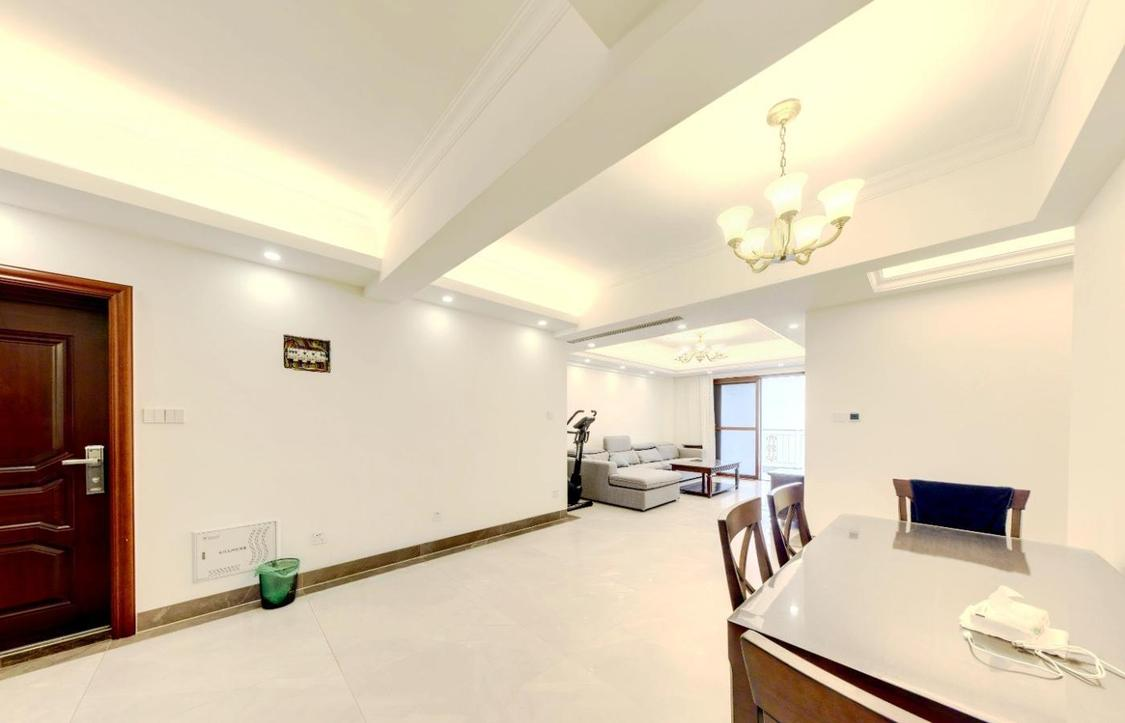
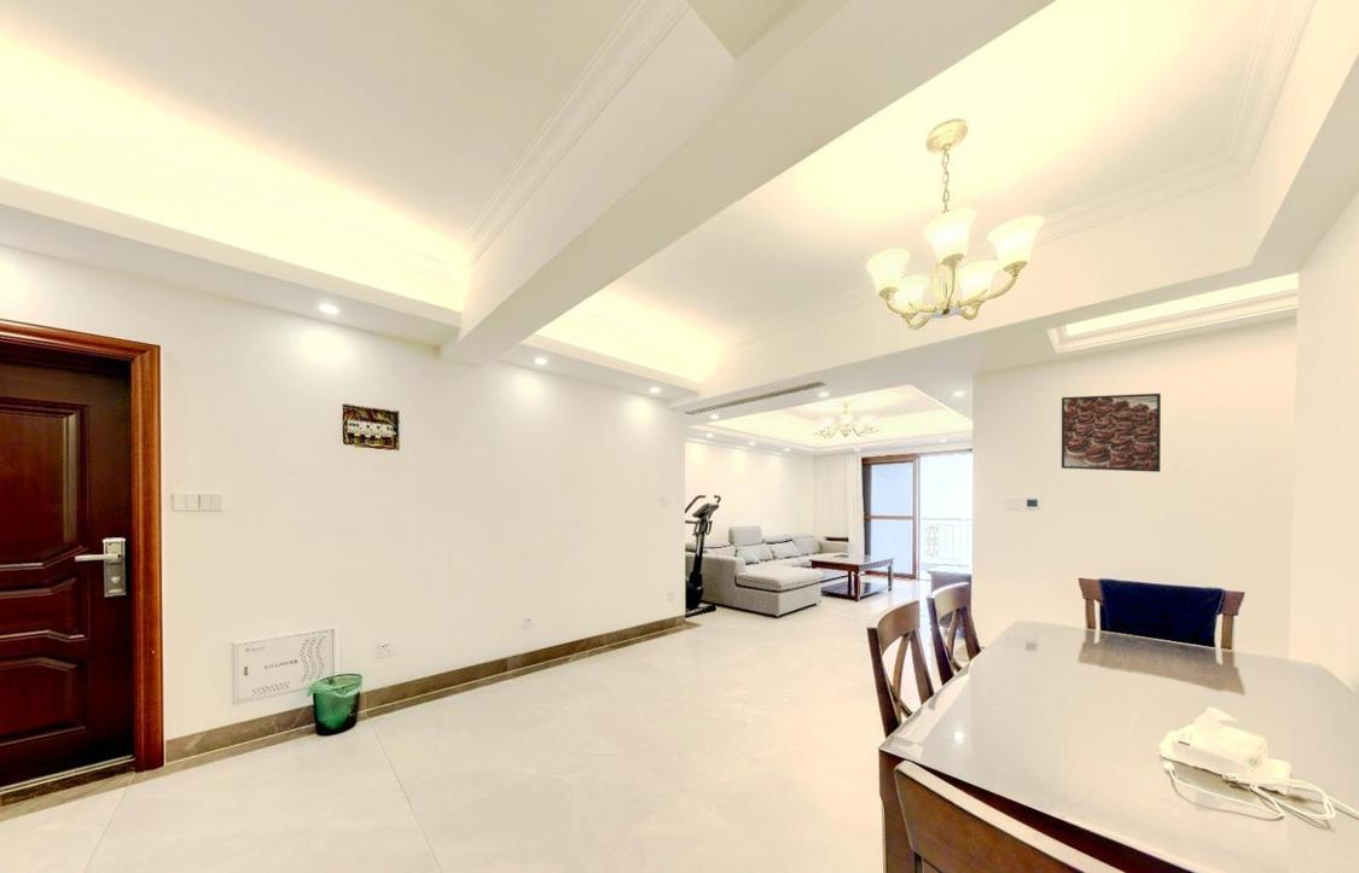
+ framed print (1108, 432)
